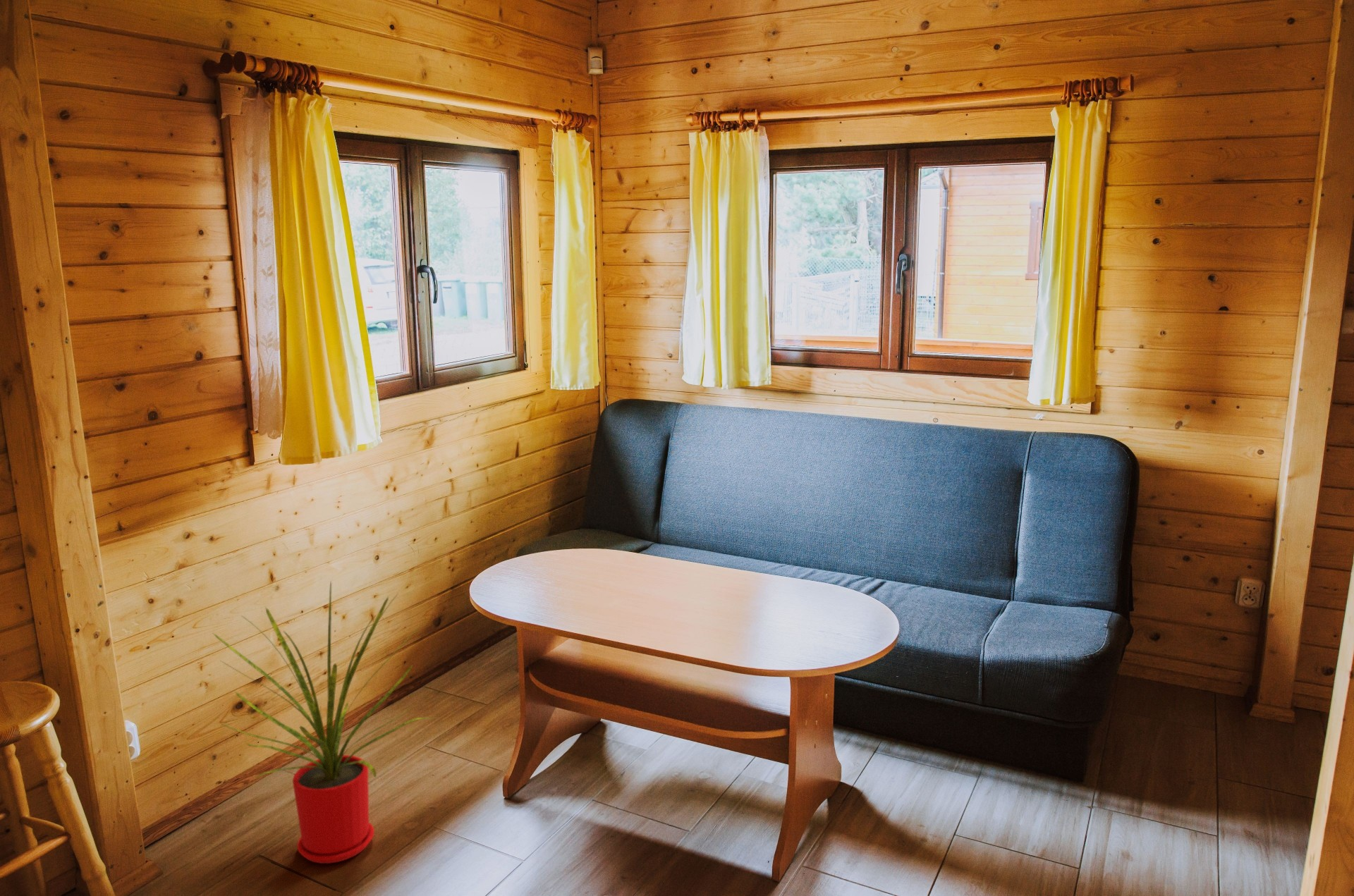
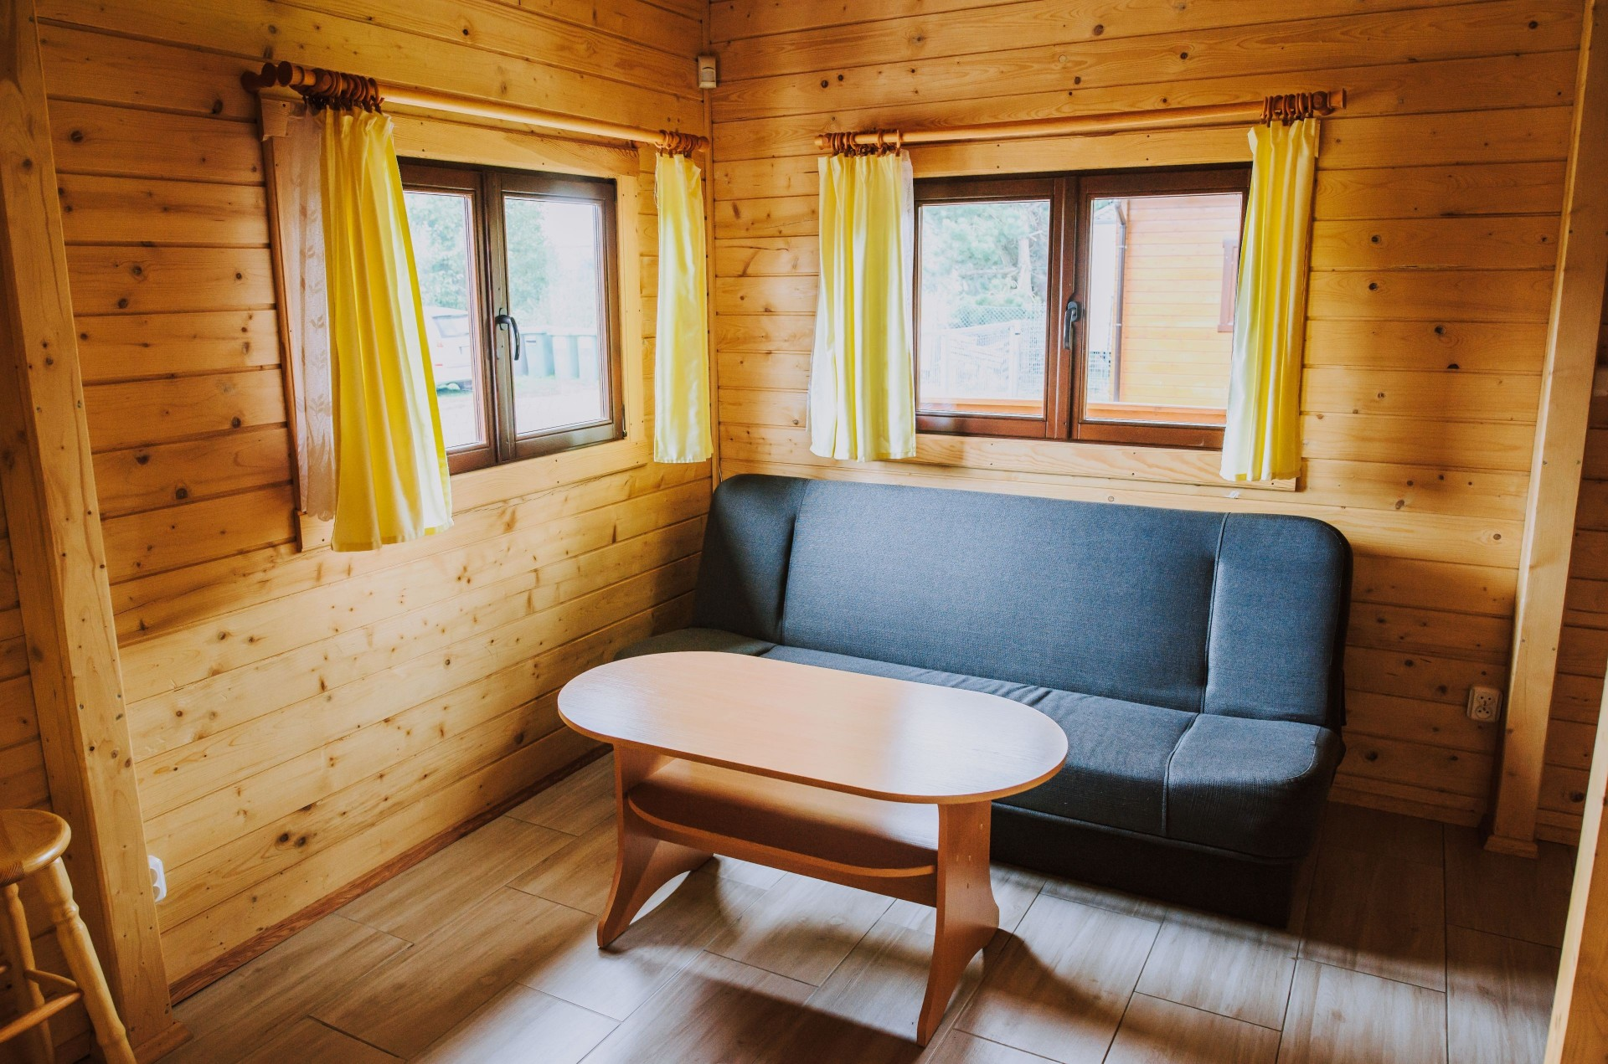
- house plant (327, 724)
